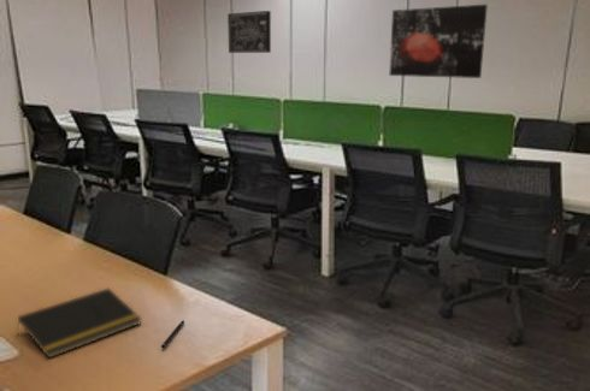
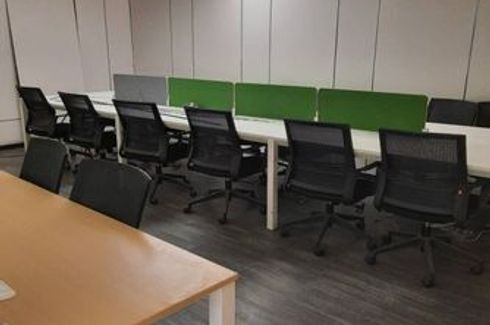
- pen (173, 332)
- wall art (435, 42)
- wall art (248, 32)
- notepad (81, 319)
